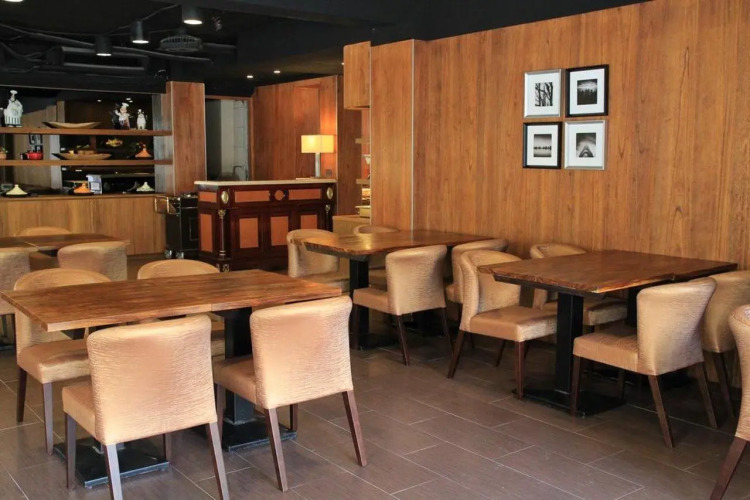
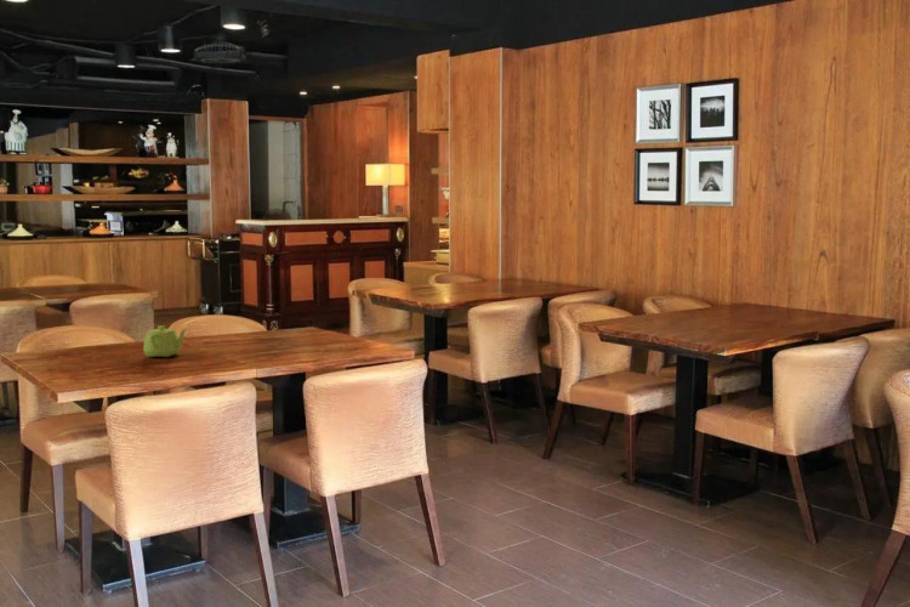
+ teapot (167, 340)
